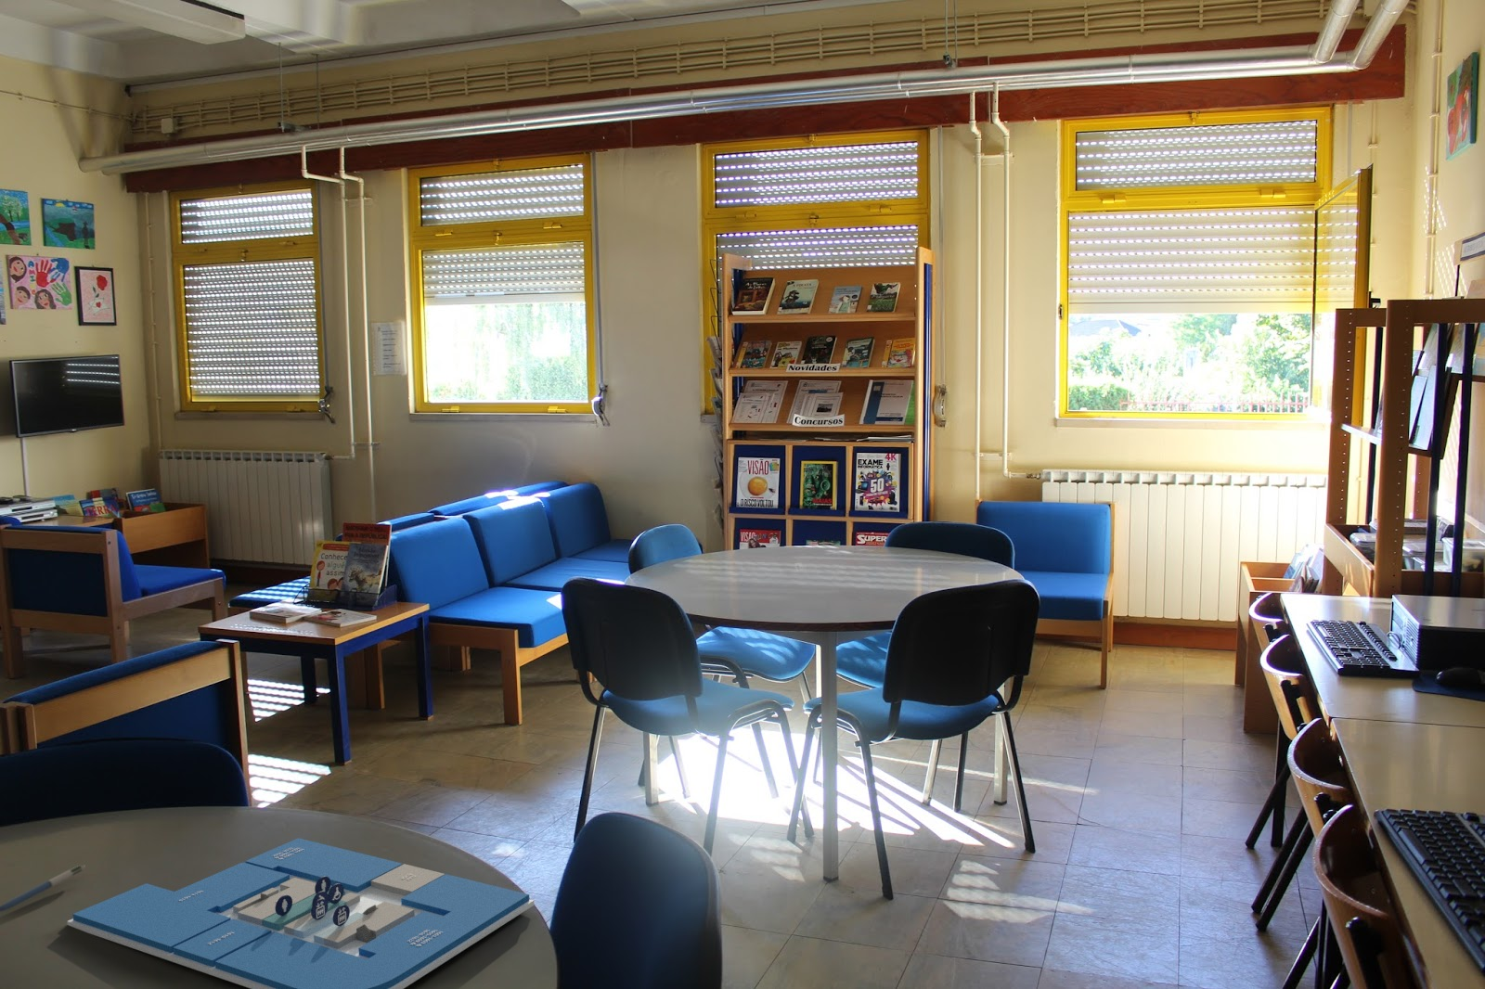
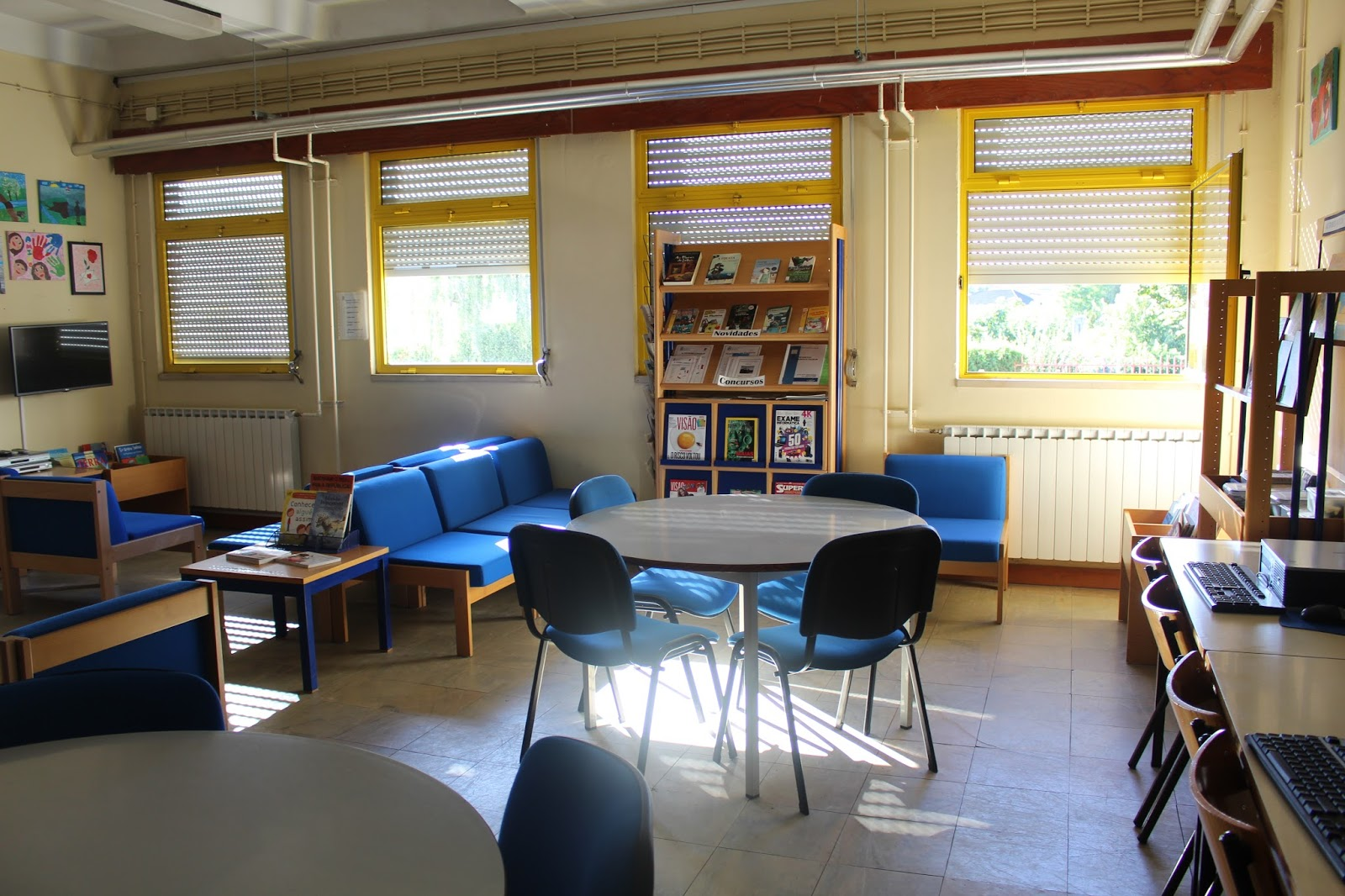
- board game (303, 900)
- pen (40, 887)
